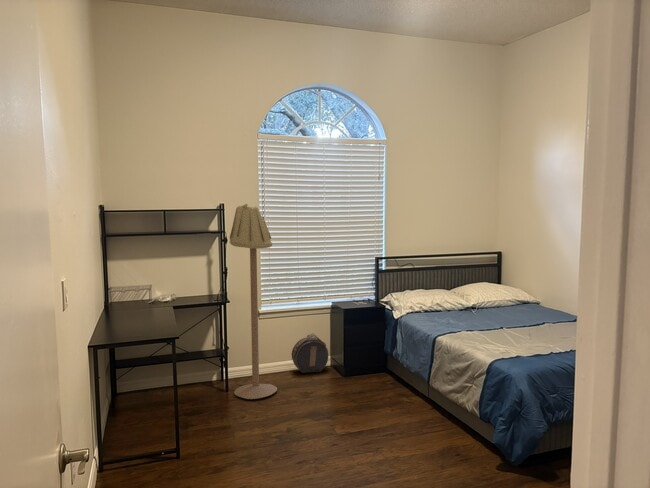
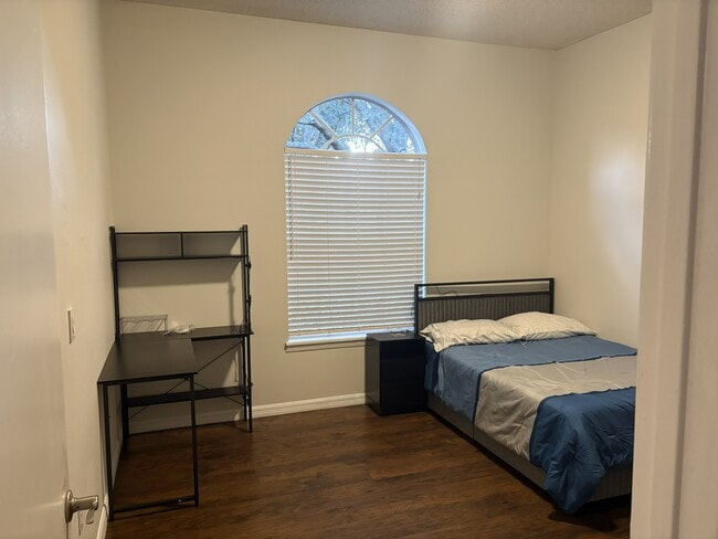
- hat box (310, 351)
- floor lamp (252, 297)
